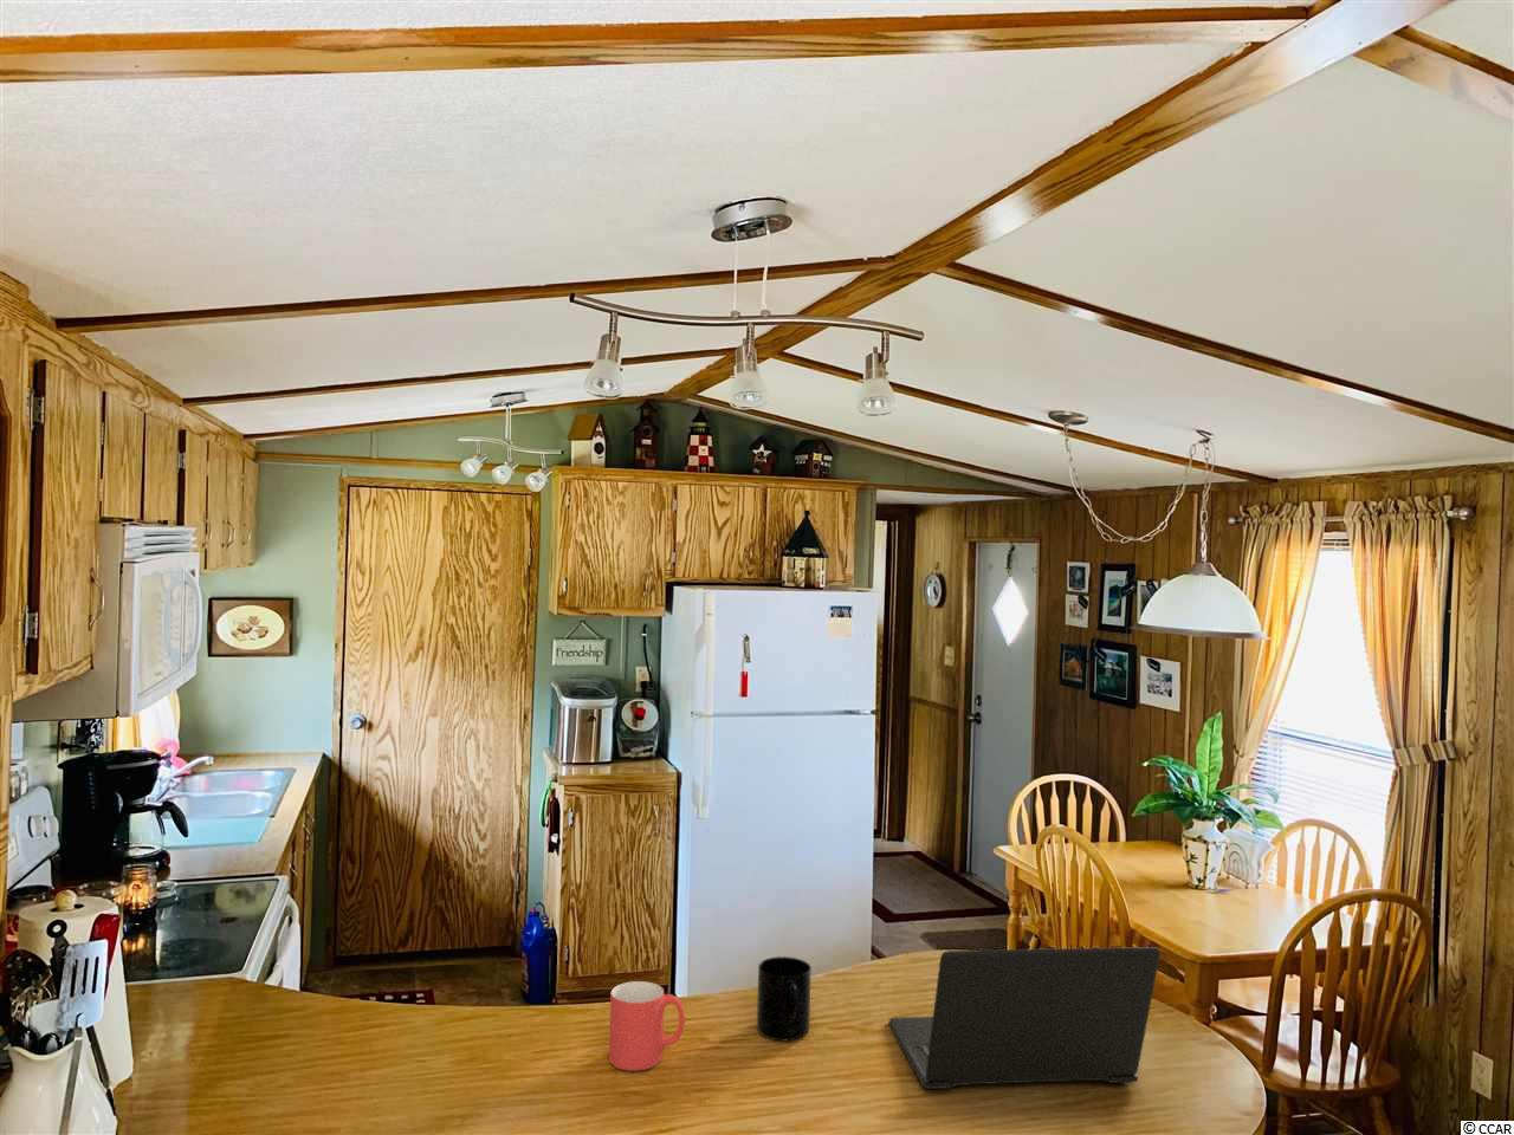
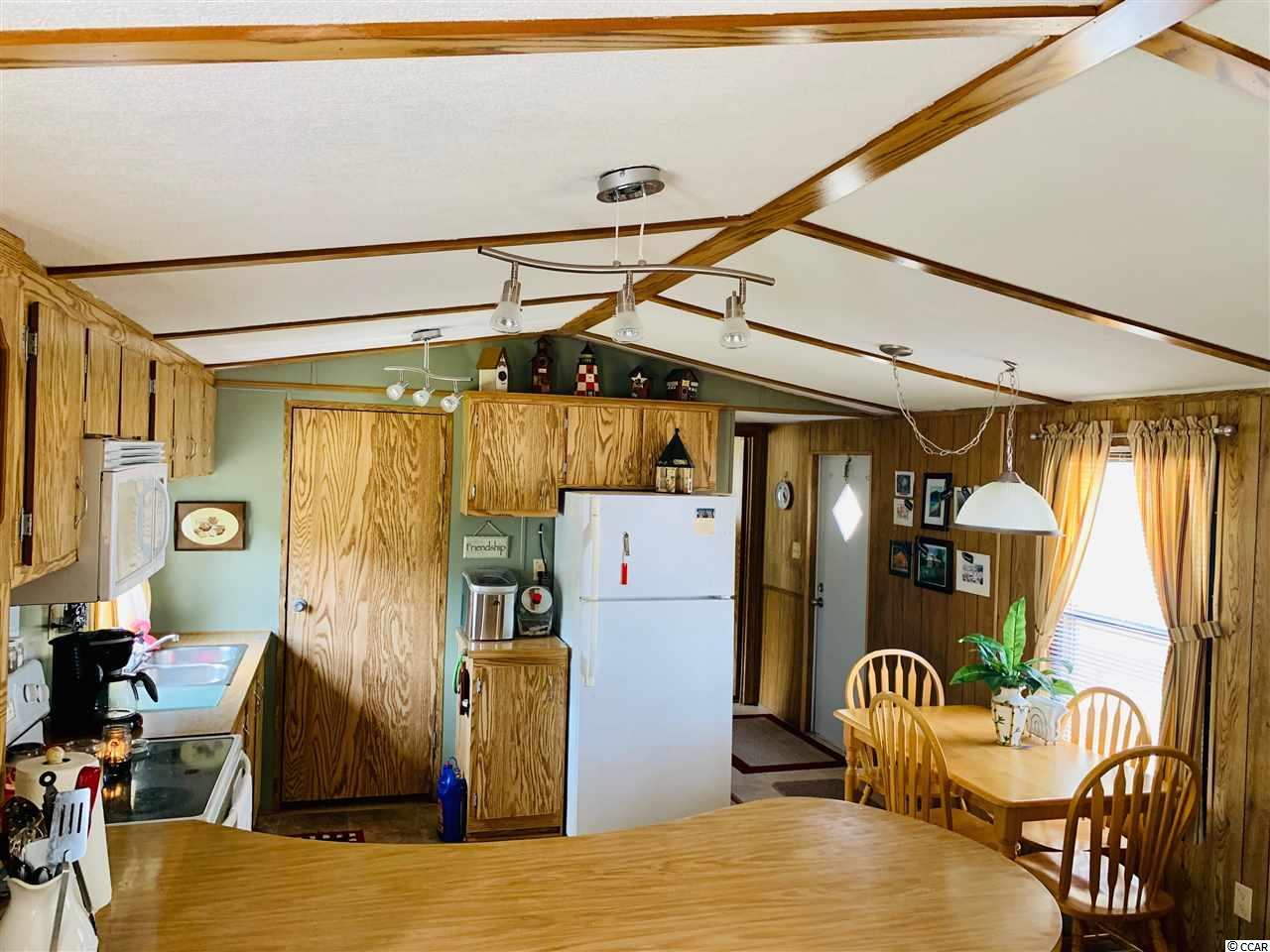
- mug (786, 1001)
- mug (647, 1025)
- laptop (1014, 988)
